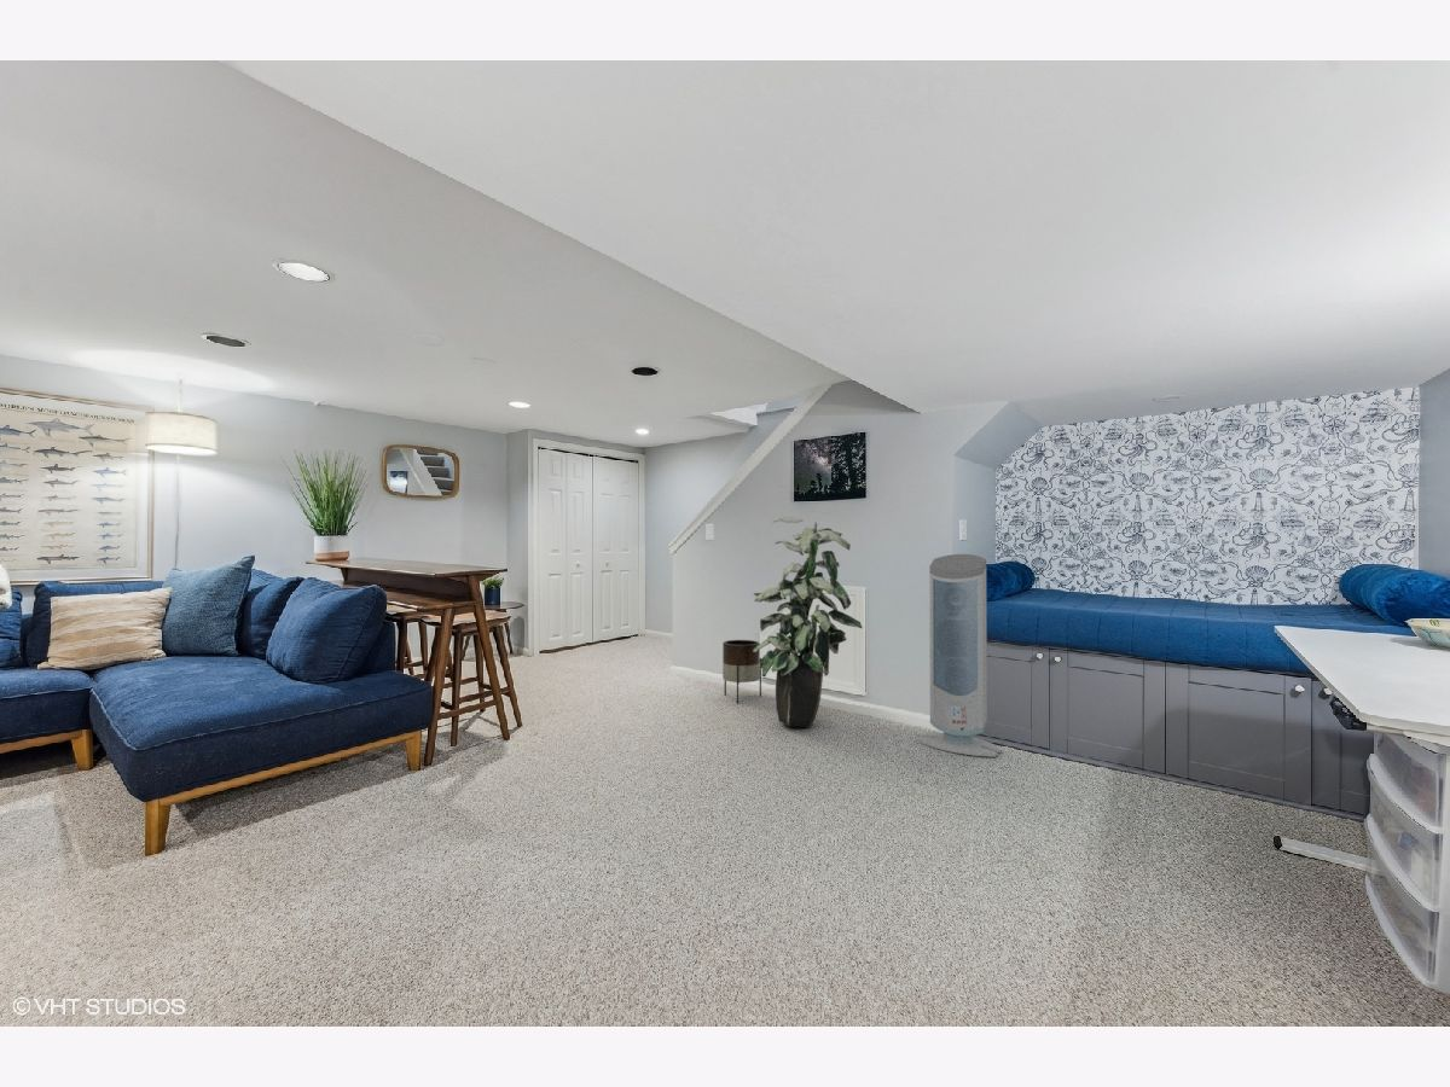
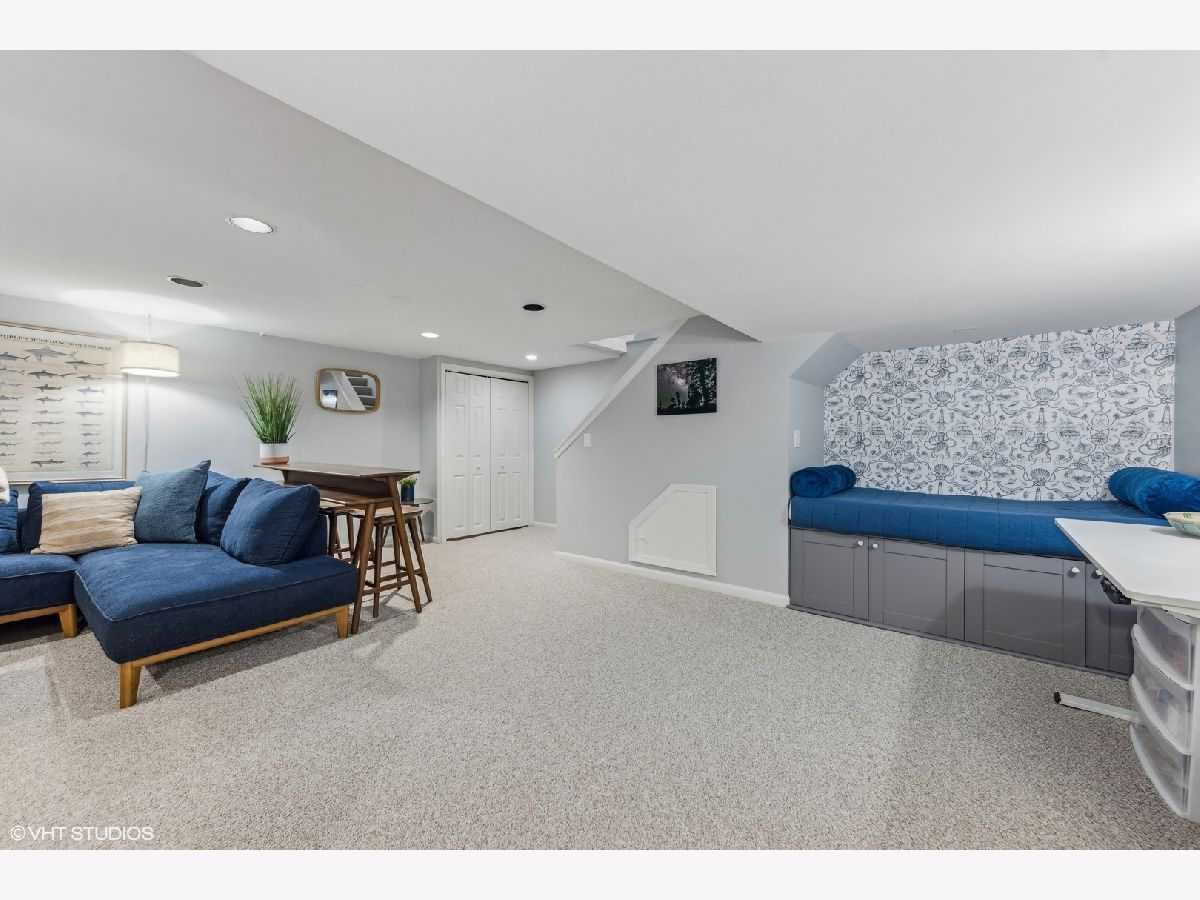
- air purifier (957, 649)
- planter (740, 669)
- indoor plant (800, 620)
